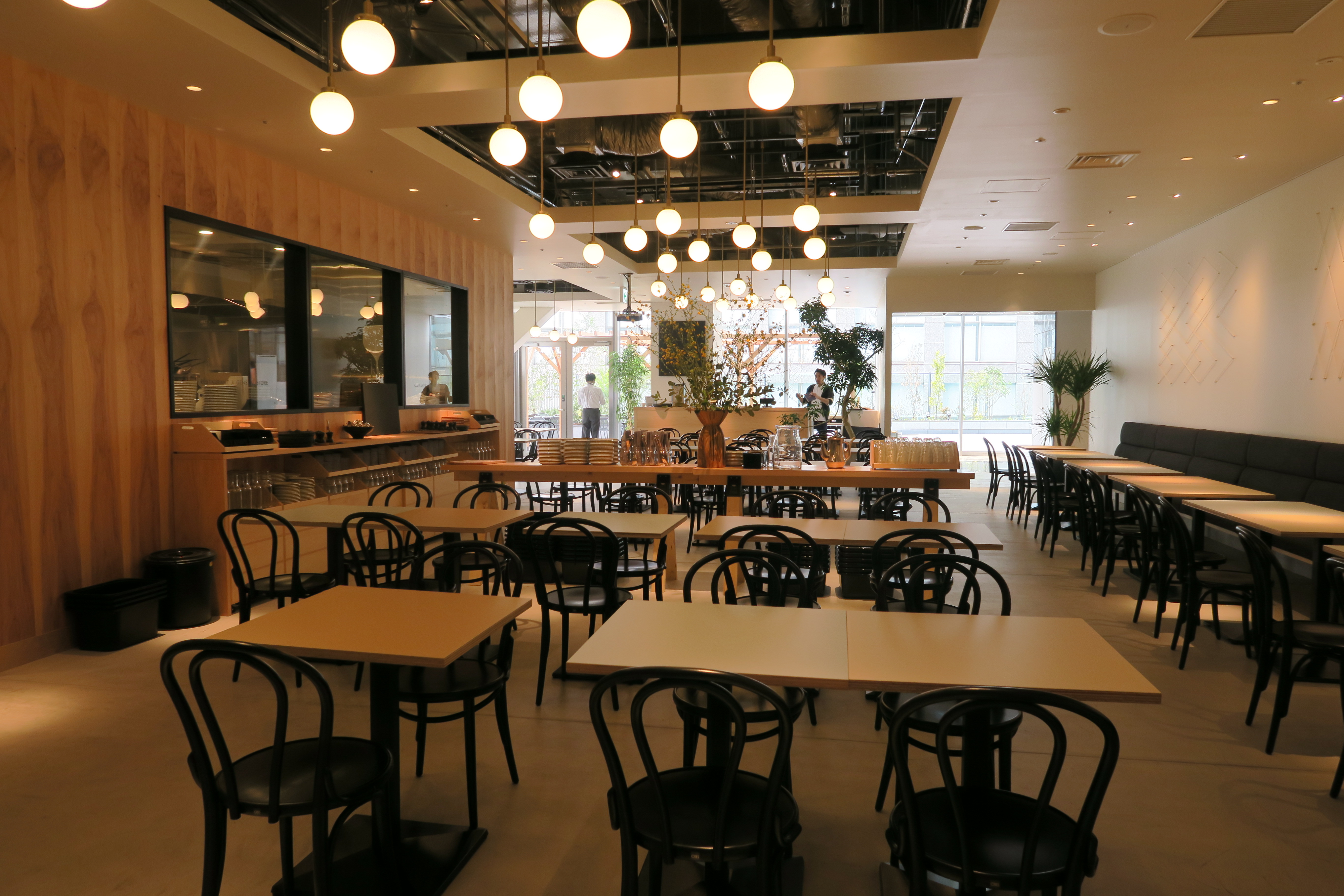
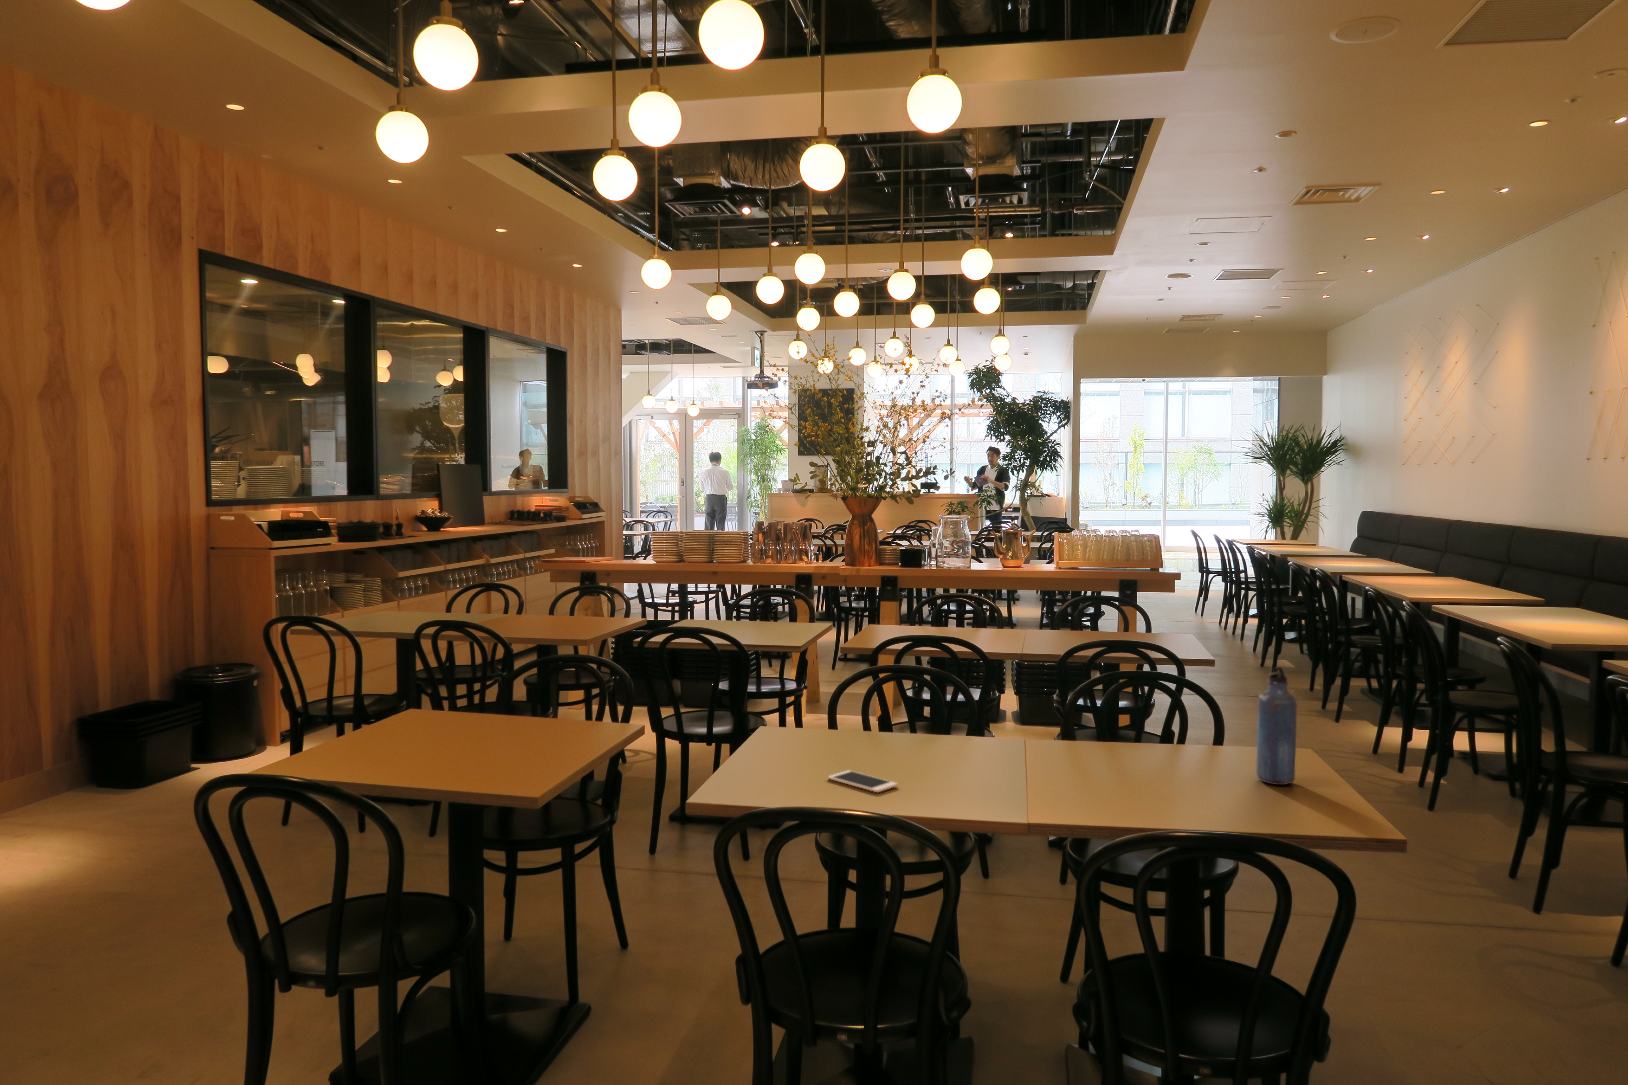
+ water bottle (1277, 724)
+ cell phone (862, 781)
